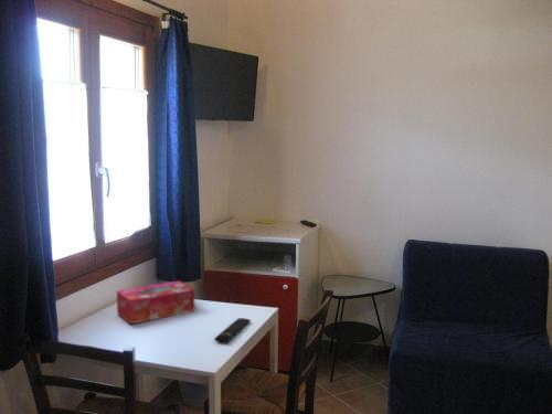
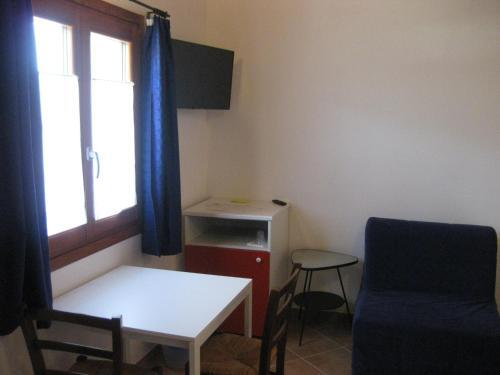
- remote control (233, 329)
- tissue box (156, 300)
